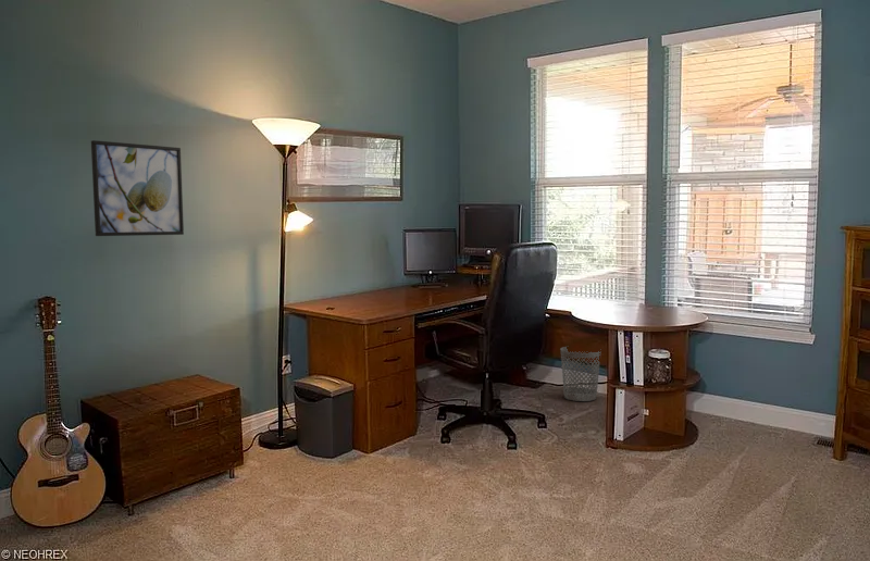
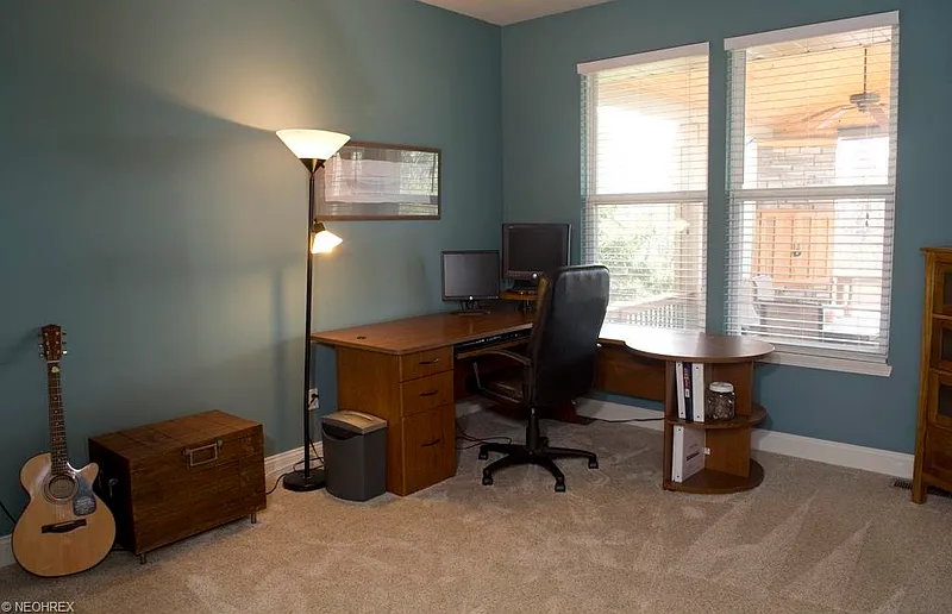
- wastebasket (580, 373)
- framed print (139, 189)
